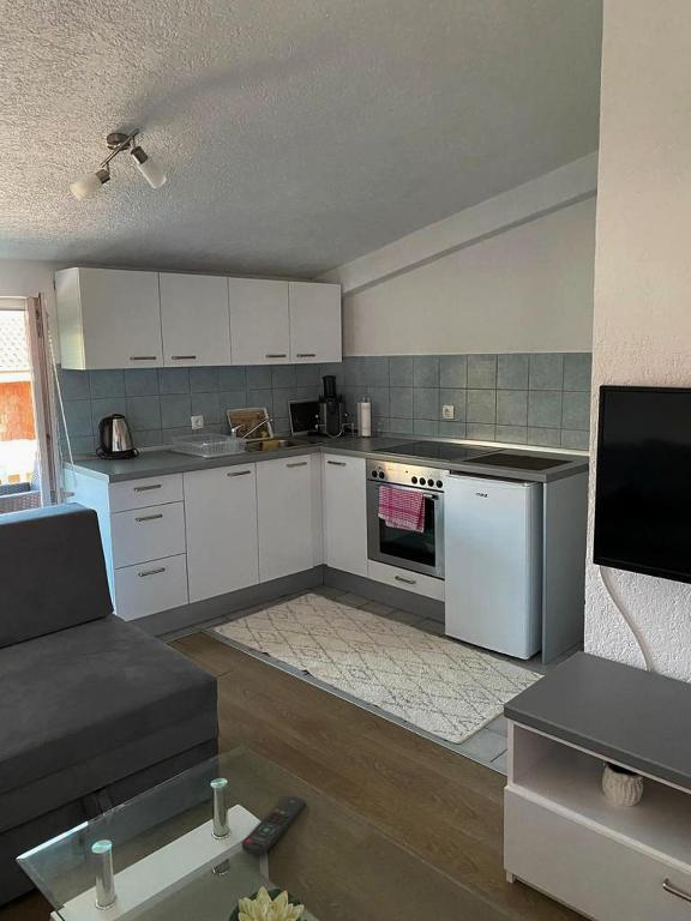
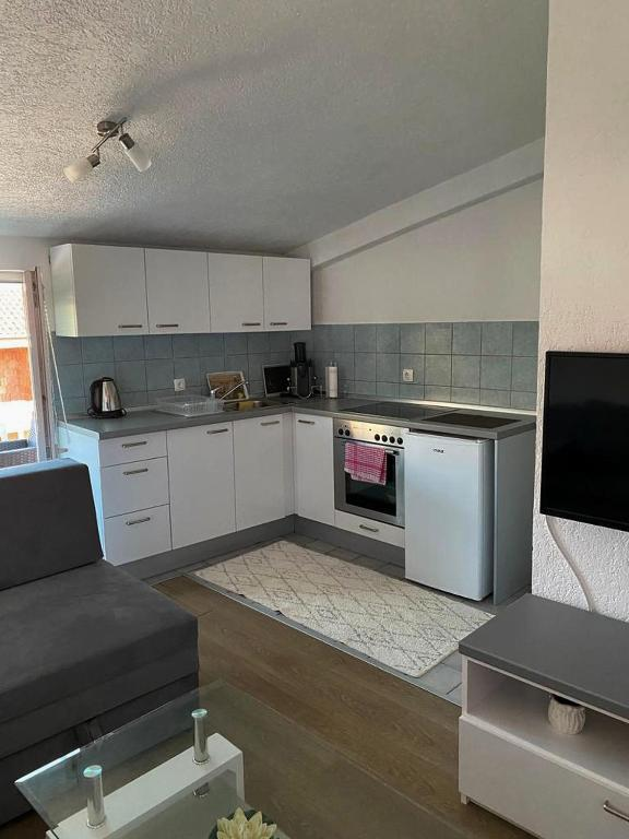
- remote control (275, 823)
